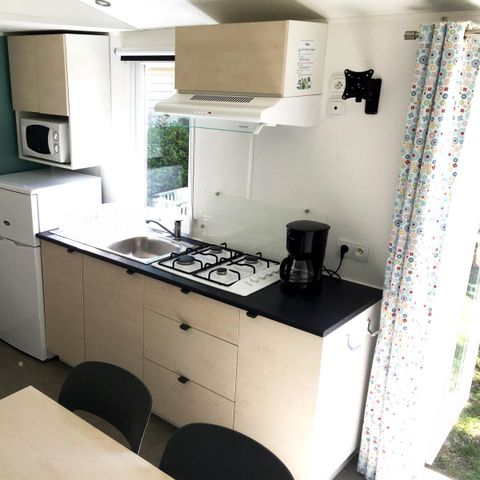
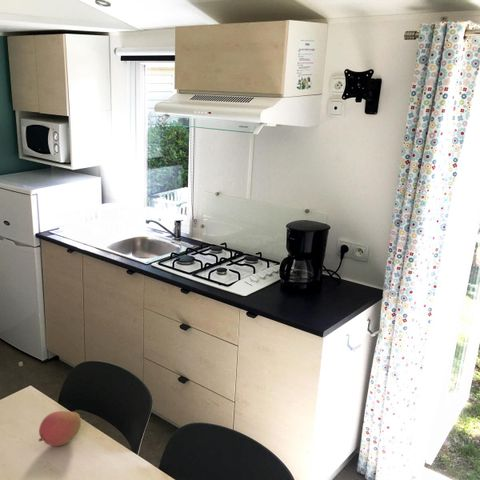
+ fruit (59, 427)
